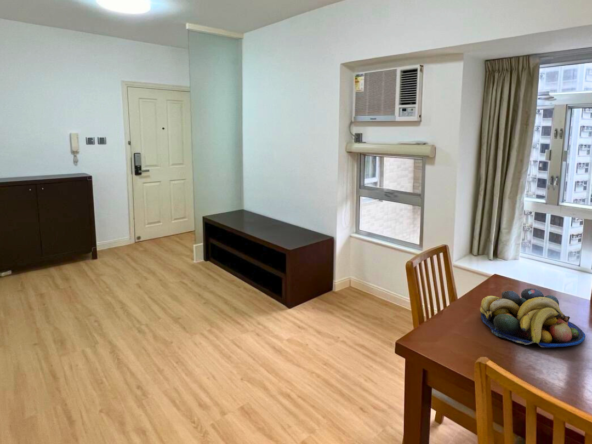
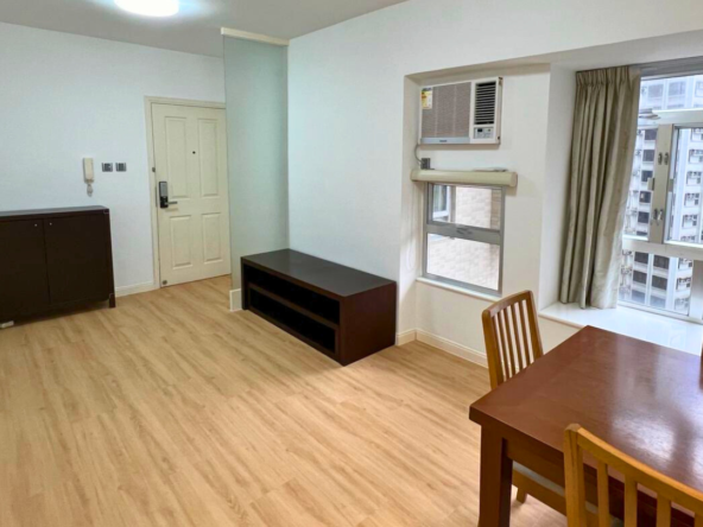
- fruit bowl (532, 311)
